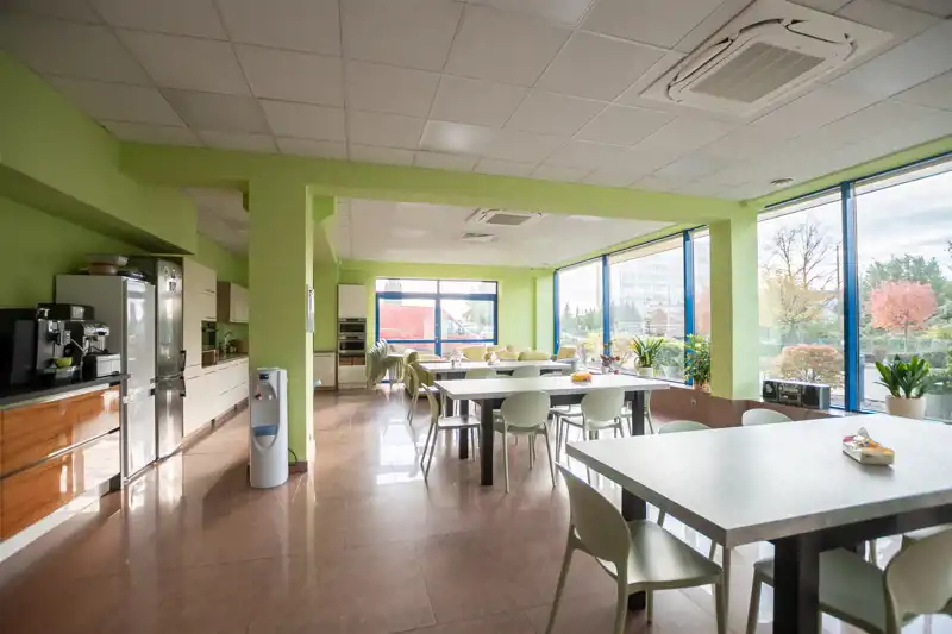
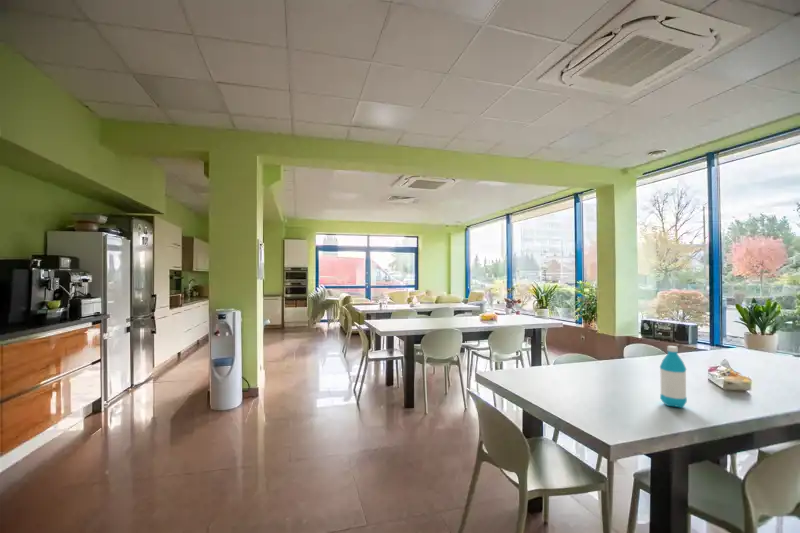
+ water bottle (673, 375)
